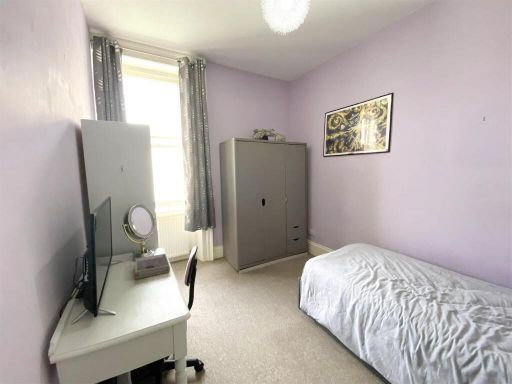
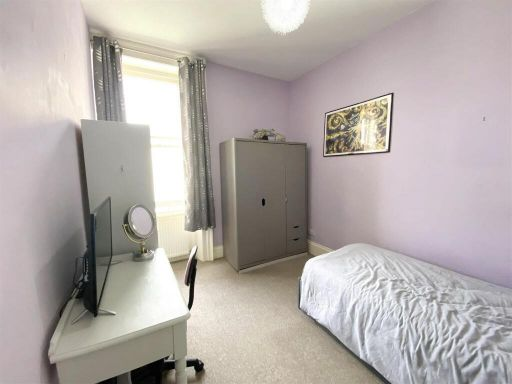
- book (152, 265)
